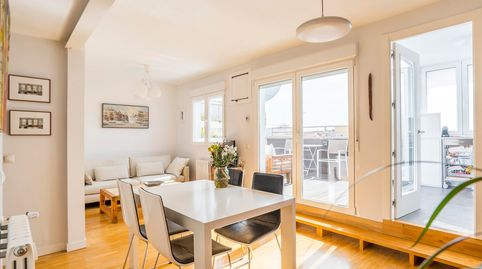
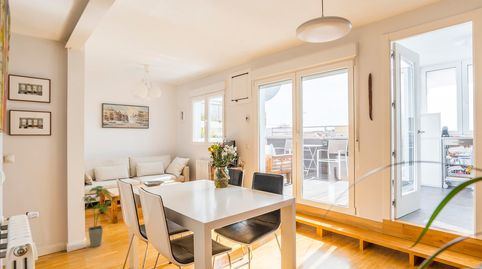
+ house plant (99, 214)
